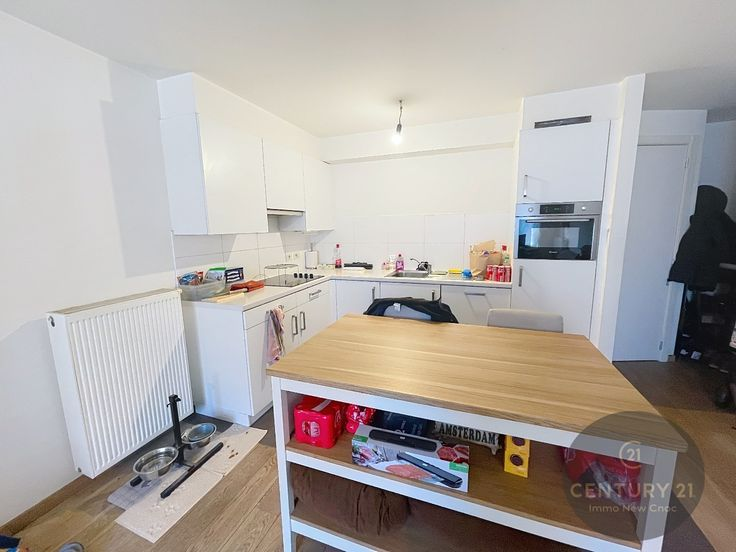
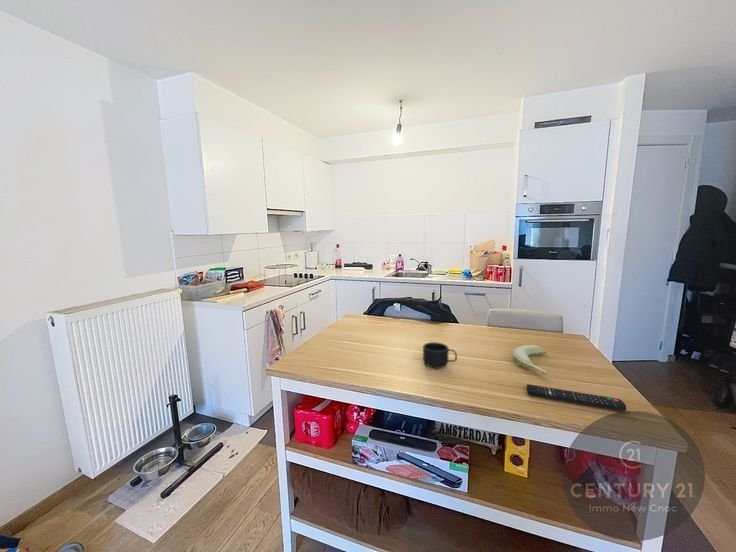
+ mug (439, 356)
+ remote control (573, 397)
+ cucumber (533, 354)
